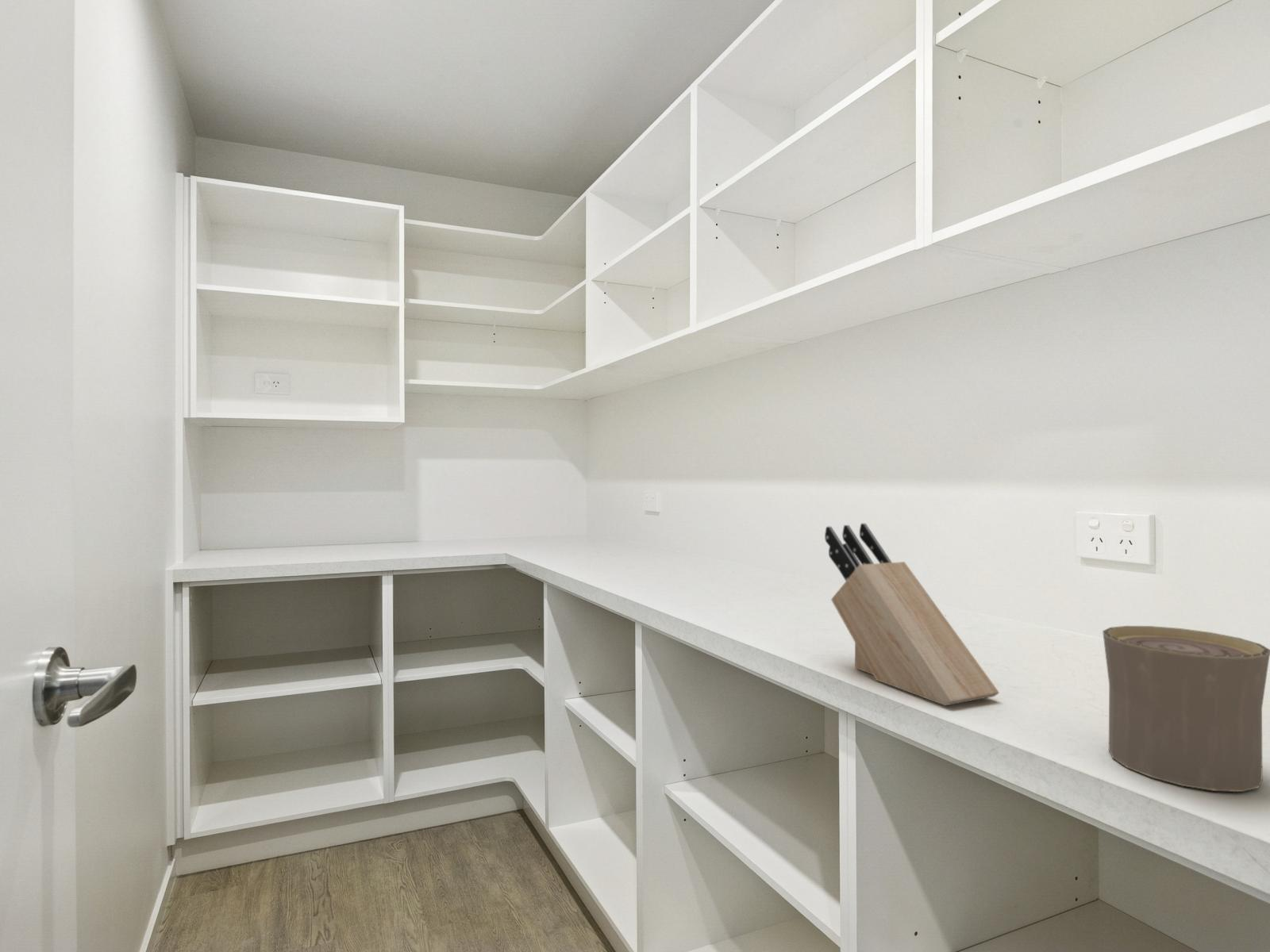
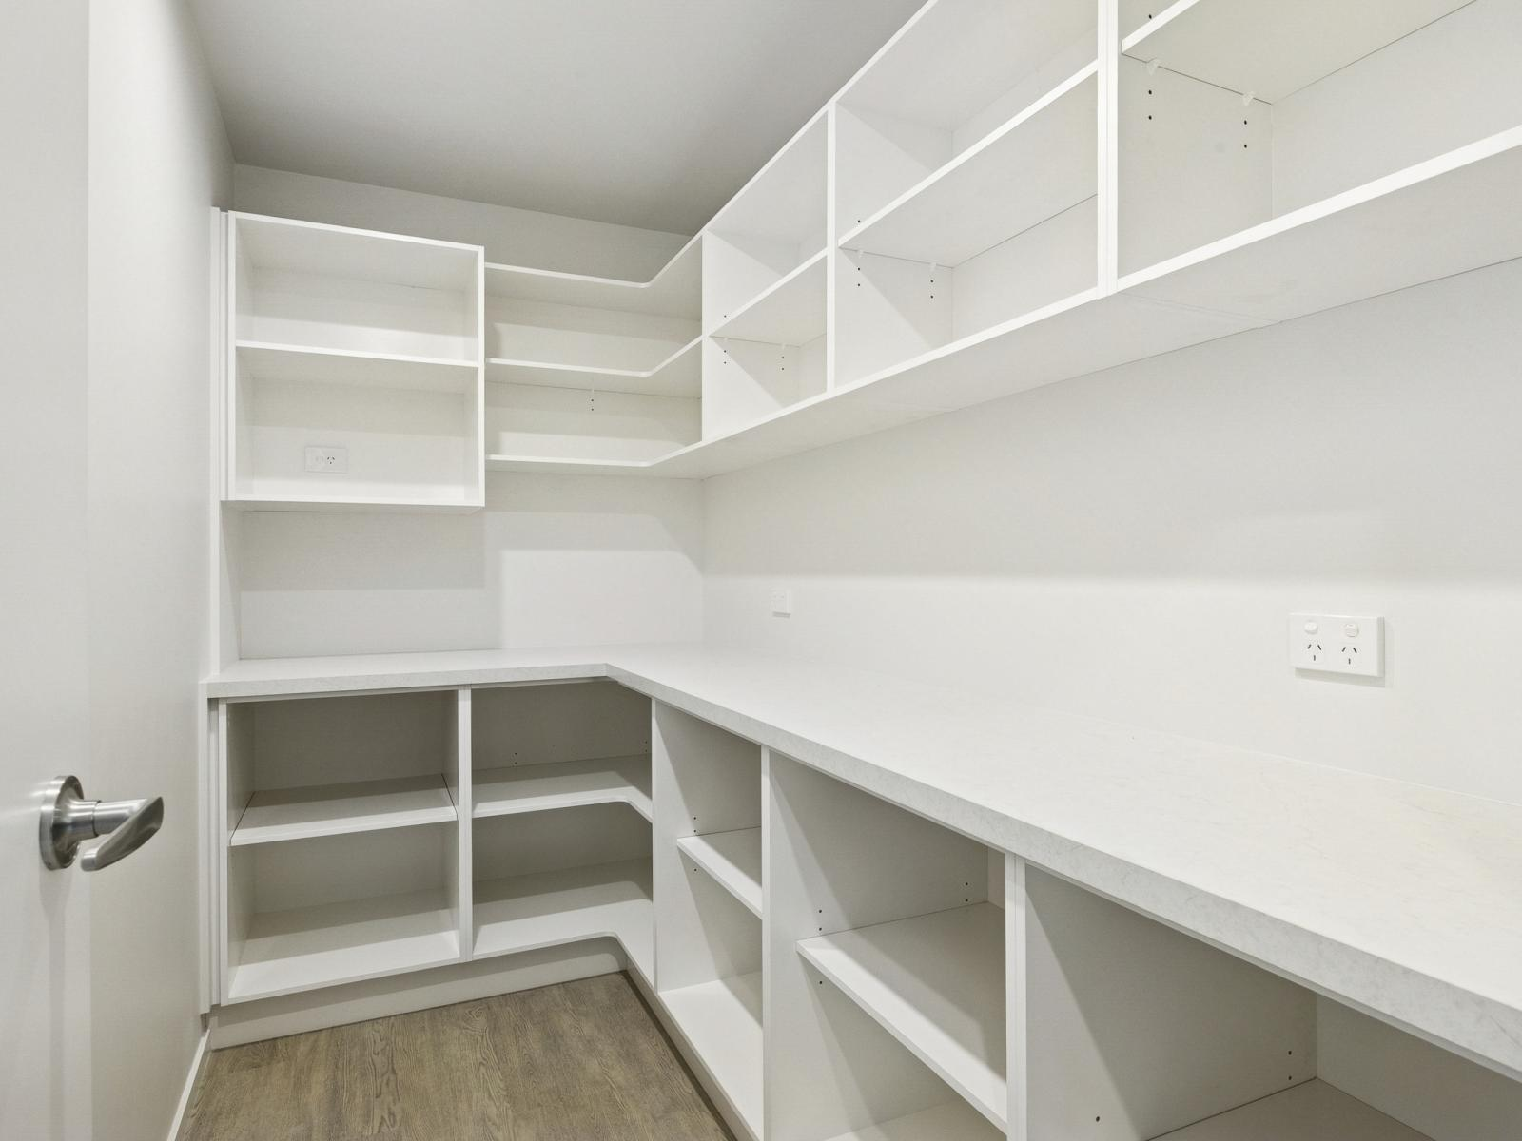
- cup (1181, 701)
- knife block (897, 602)
